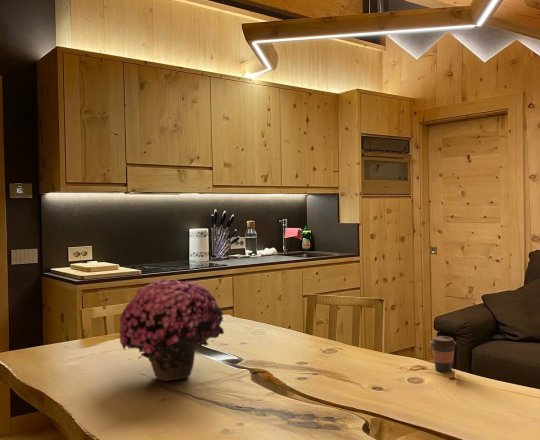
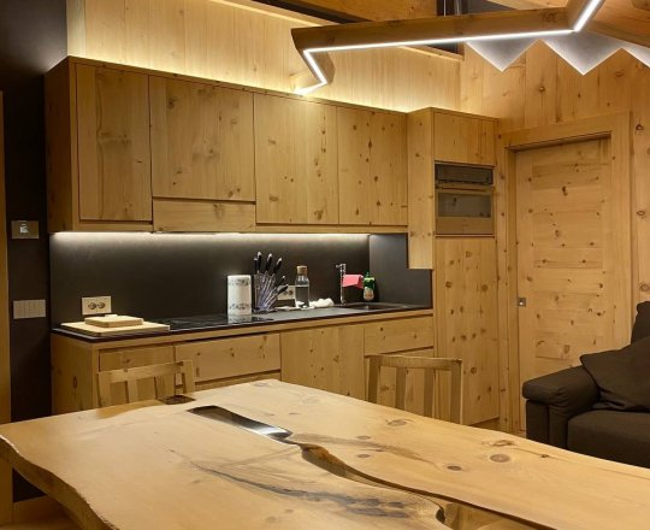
- flower (172, 327)
- coffee cup (443, 354)
